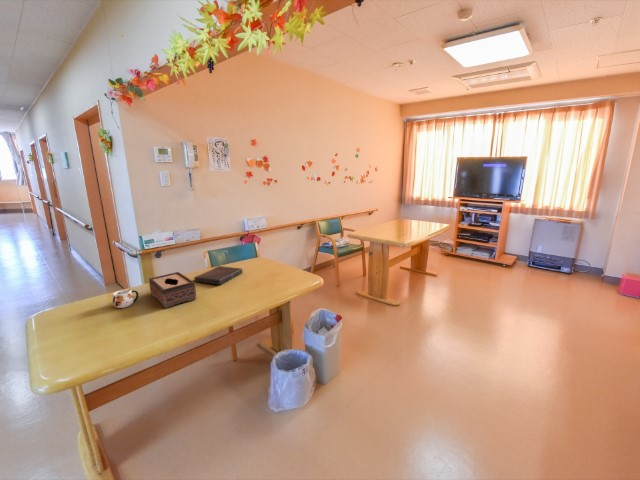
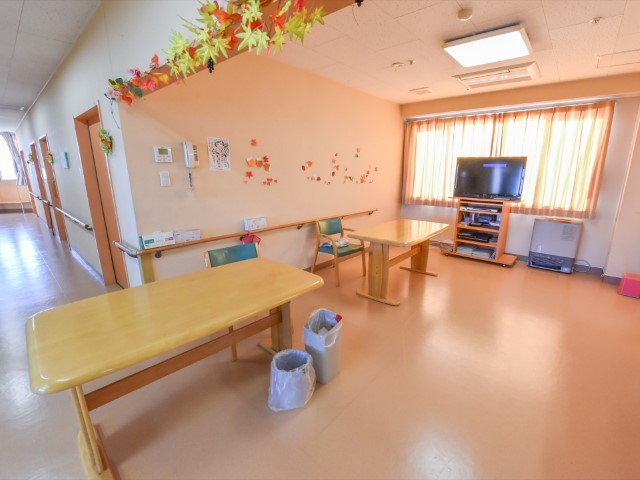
- tissue box (172, 288)
- mug (126, 297)
- book (219, 274)
